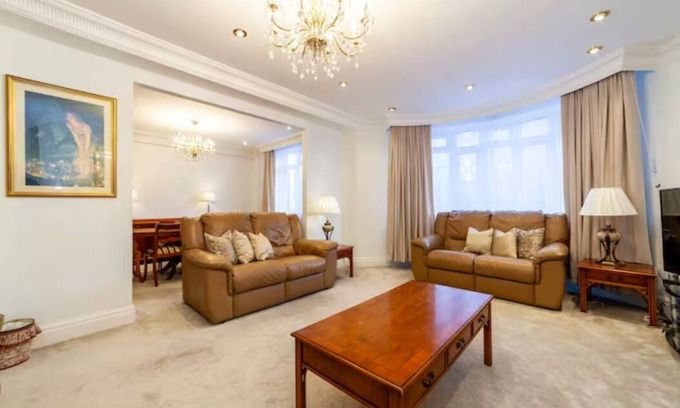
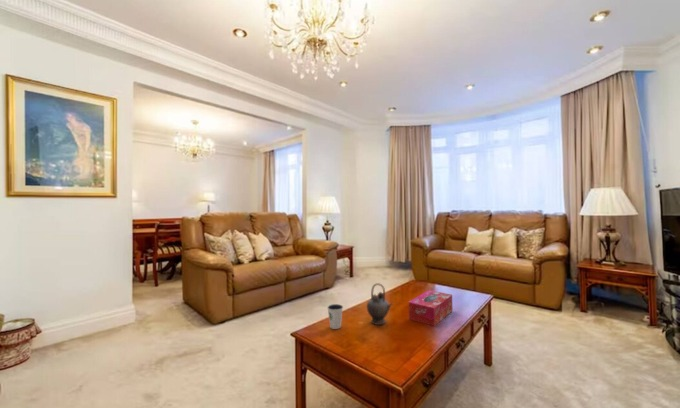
+ dixie cup (335, 316)
+ tissue box (431, 306)
+ teapot (380, 303)
